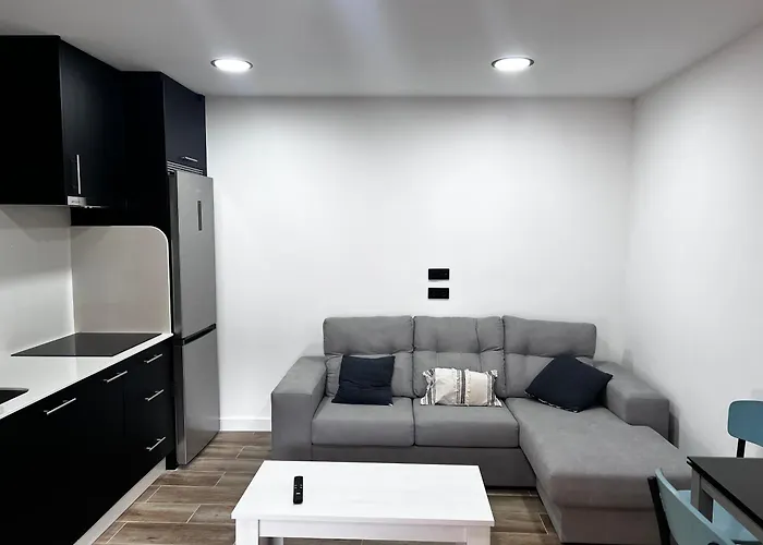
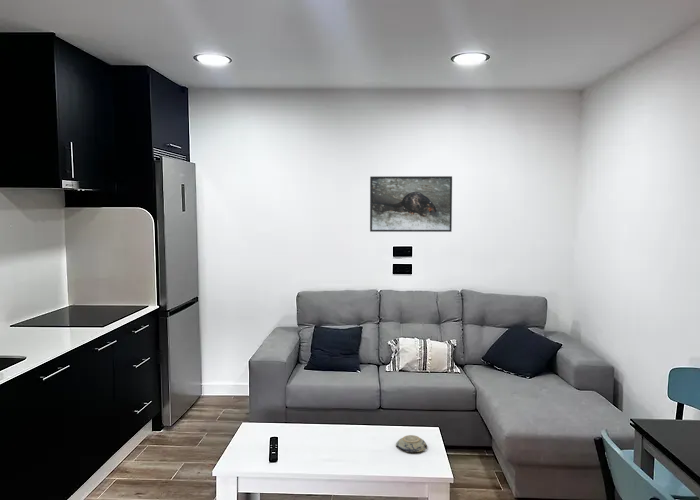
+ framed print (410, 204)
+ decorative bowl (411, 442)
